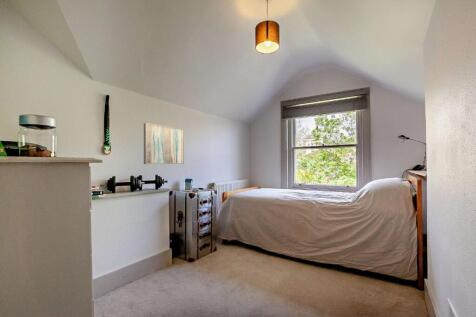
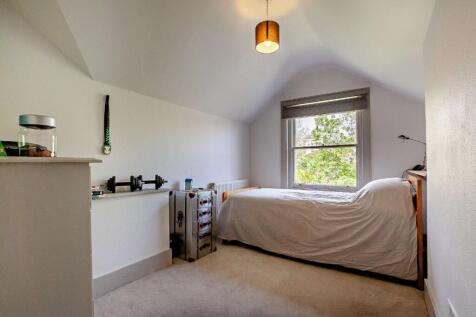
- wall art (165, 145)
